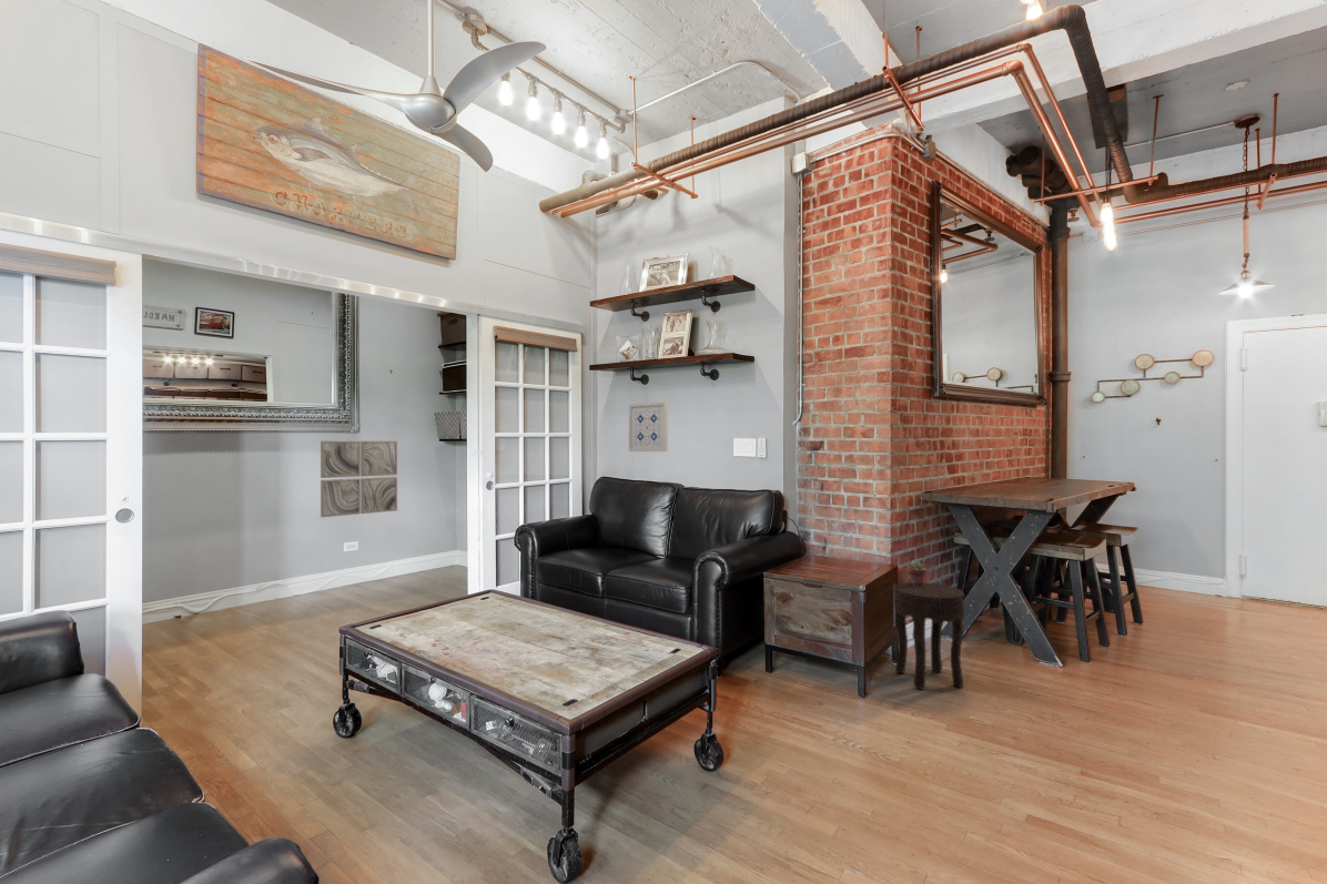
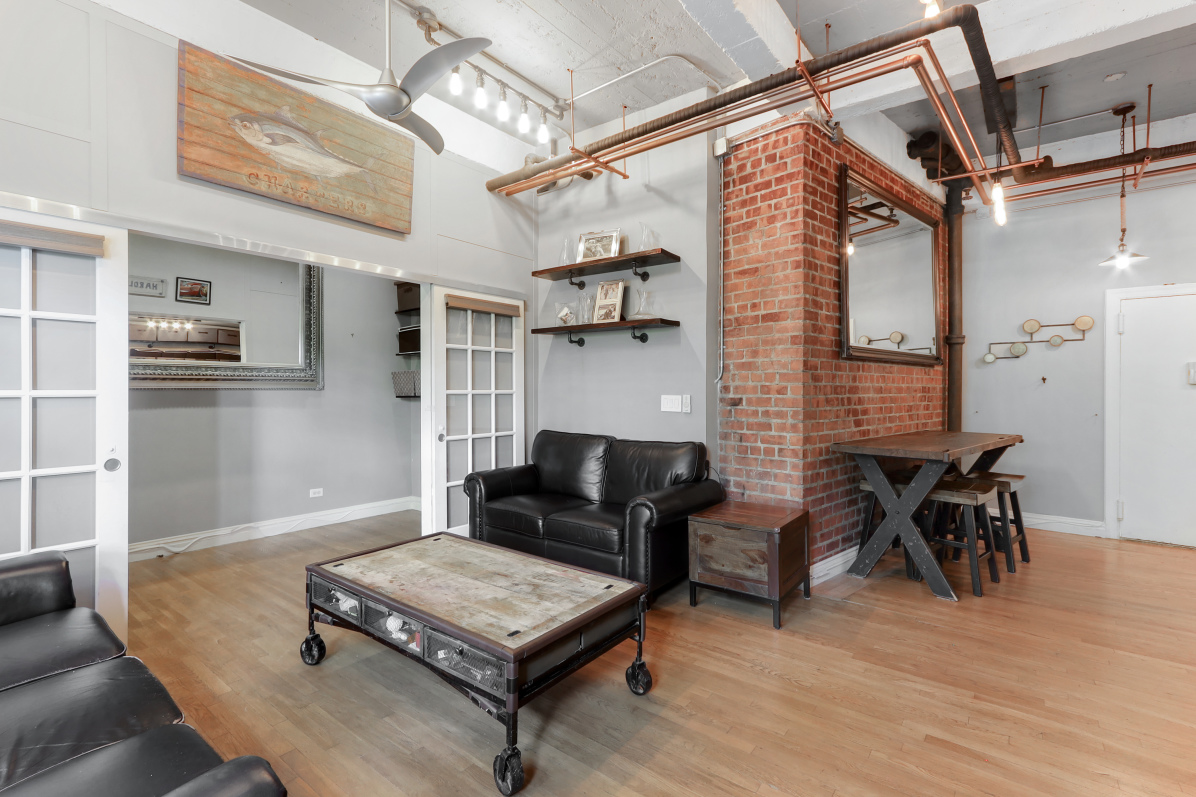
- wall art (359, 476)
- potted succulent (916, 571)
- side table (931, 633)
- wall art (647, 427)
